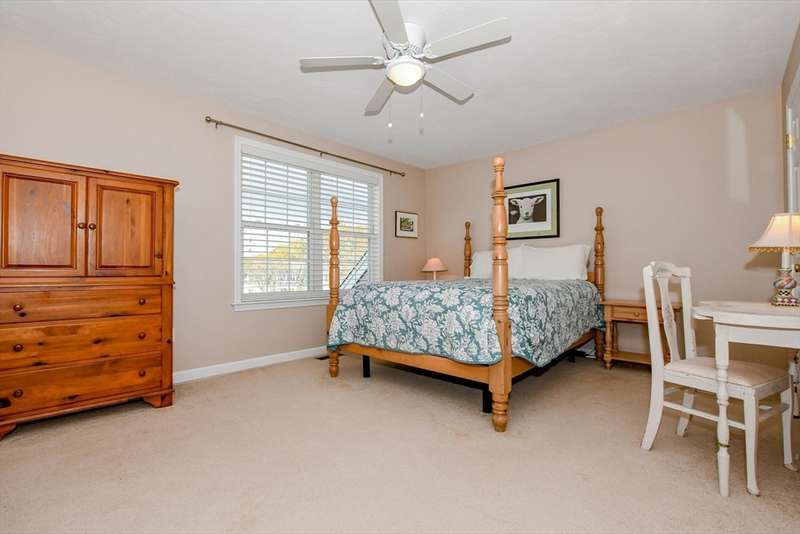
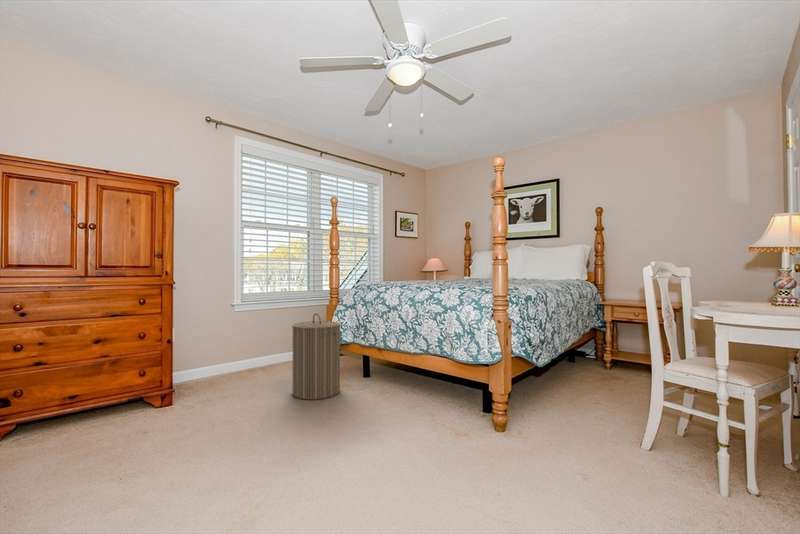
+ laundry hamper (316, 352)
